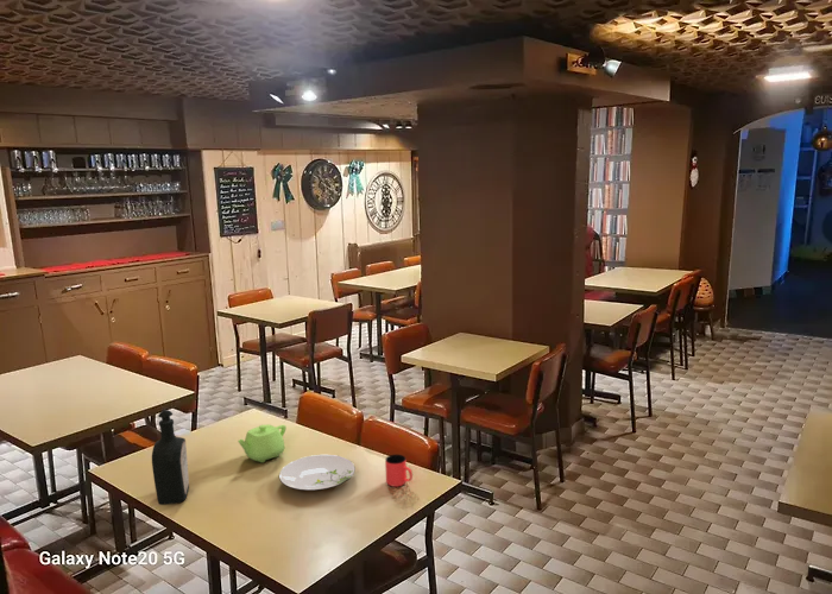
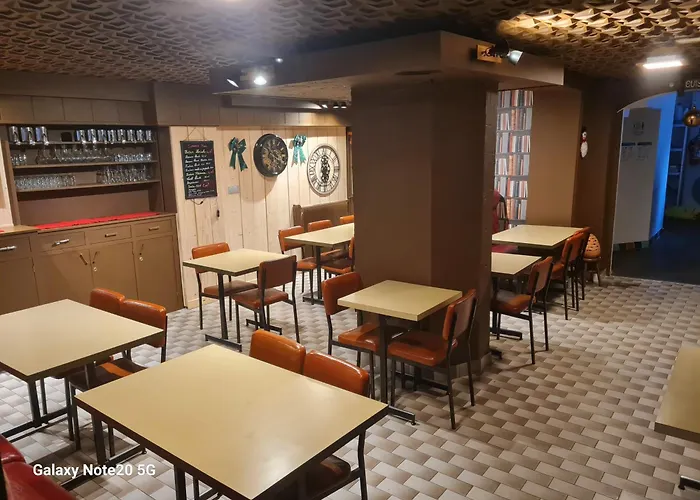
- cup (399, 472)
- teapot (263, 441)
- bottle (169, 453)
- plate (317, 475)
